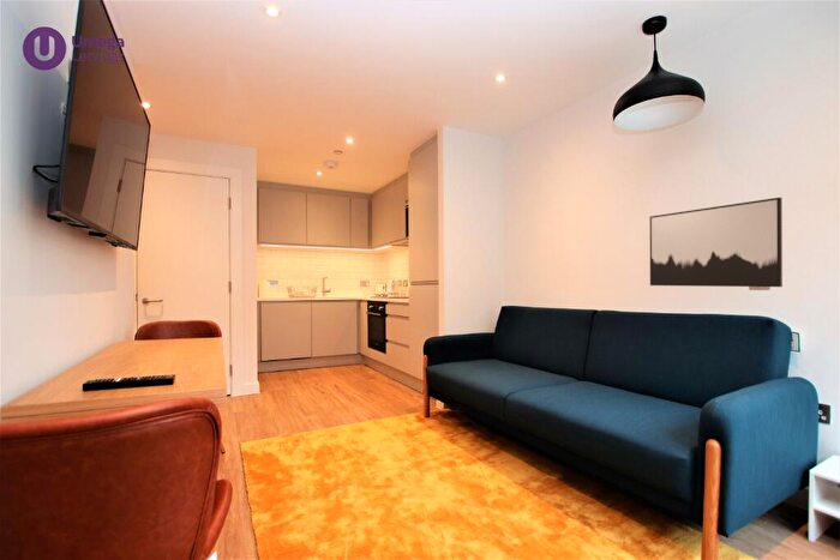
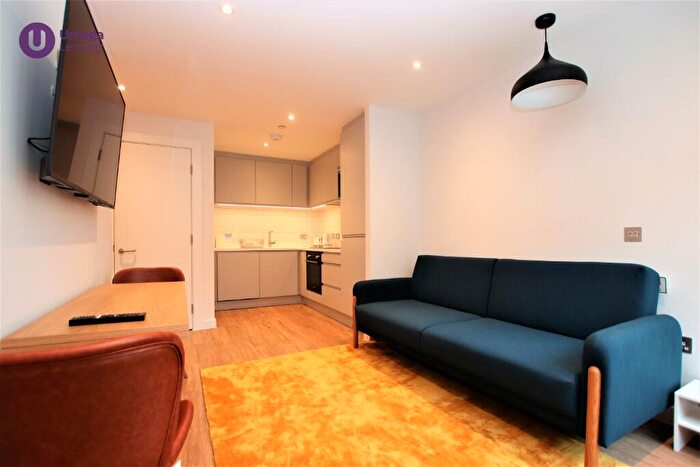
- wall art (707, 247)
